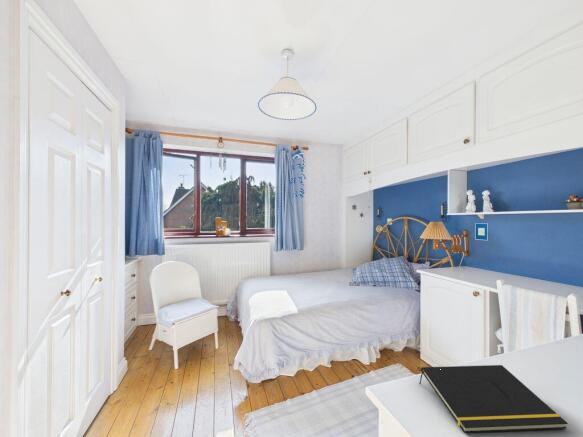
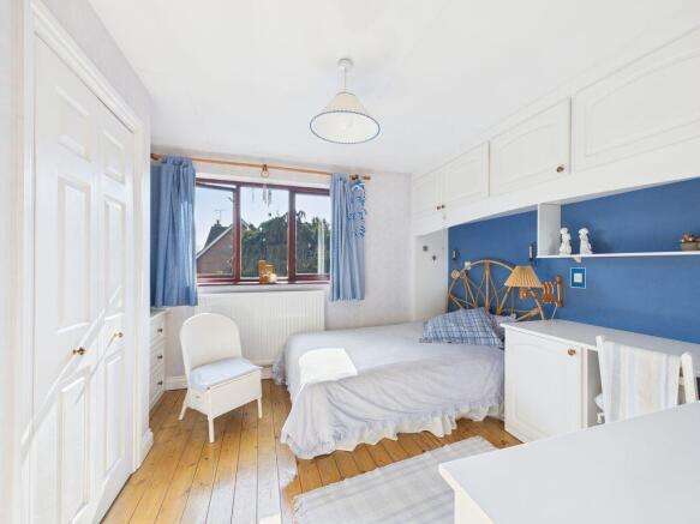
- notepad (485, 394)
